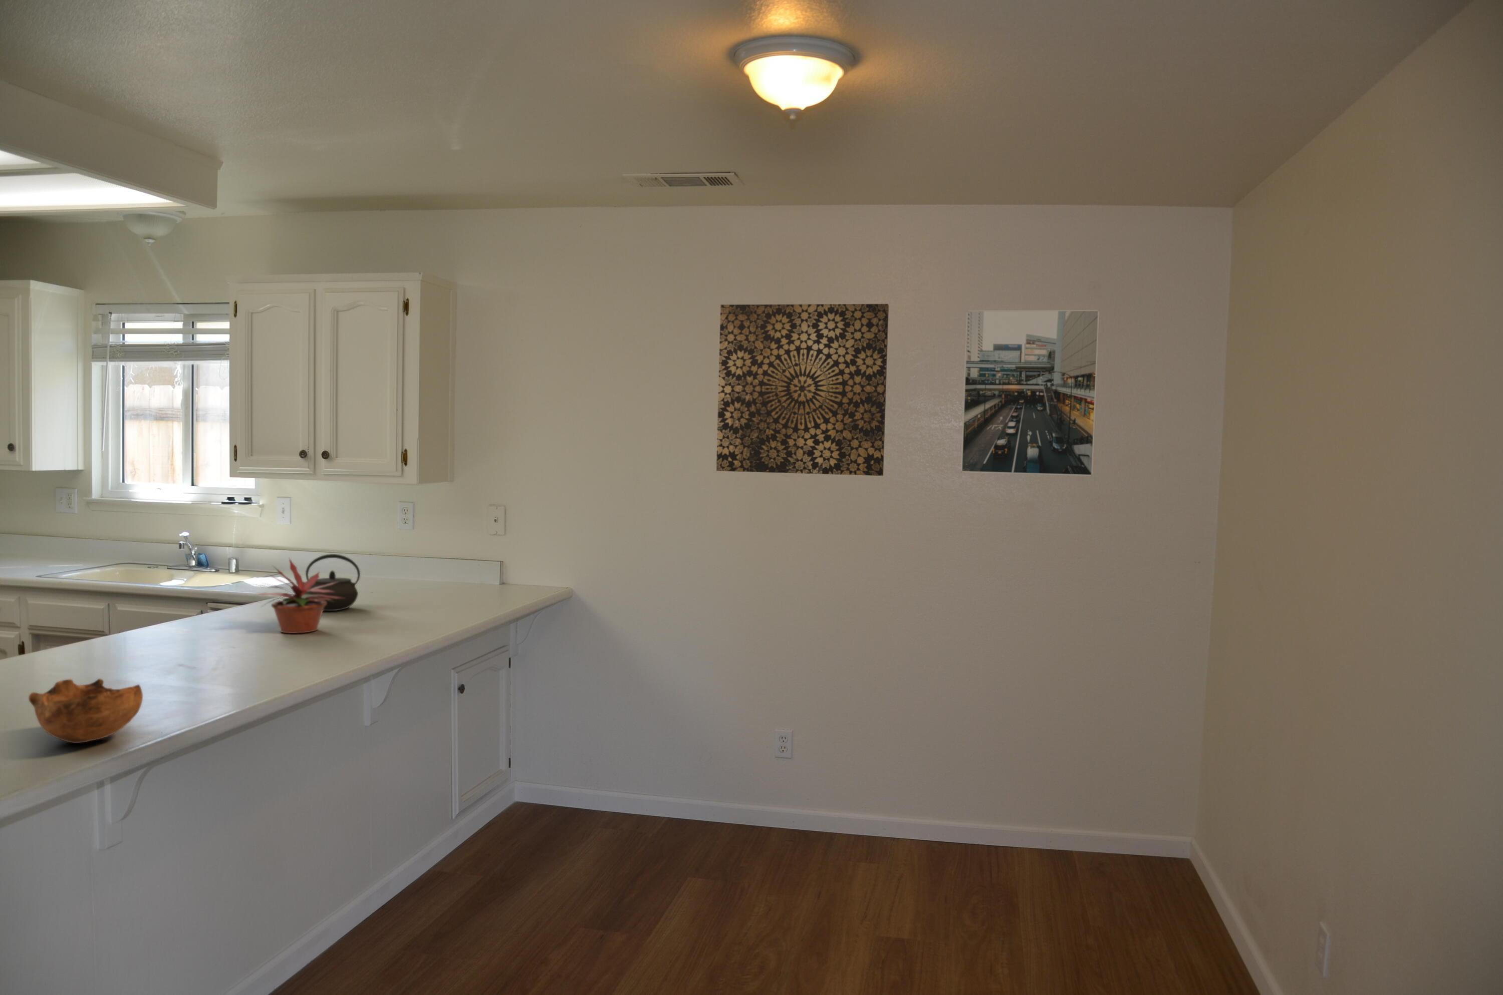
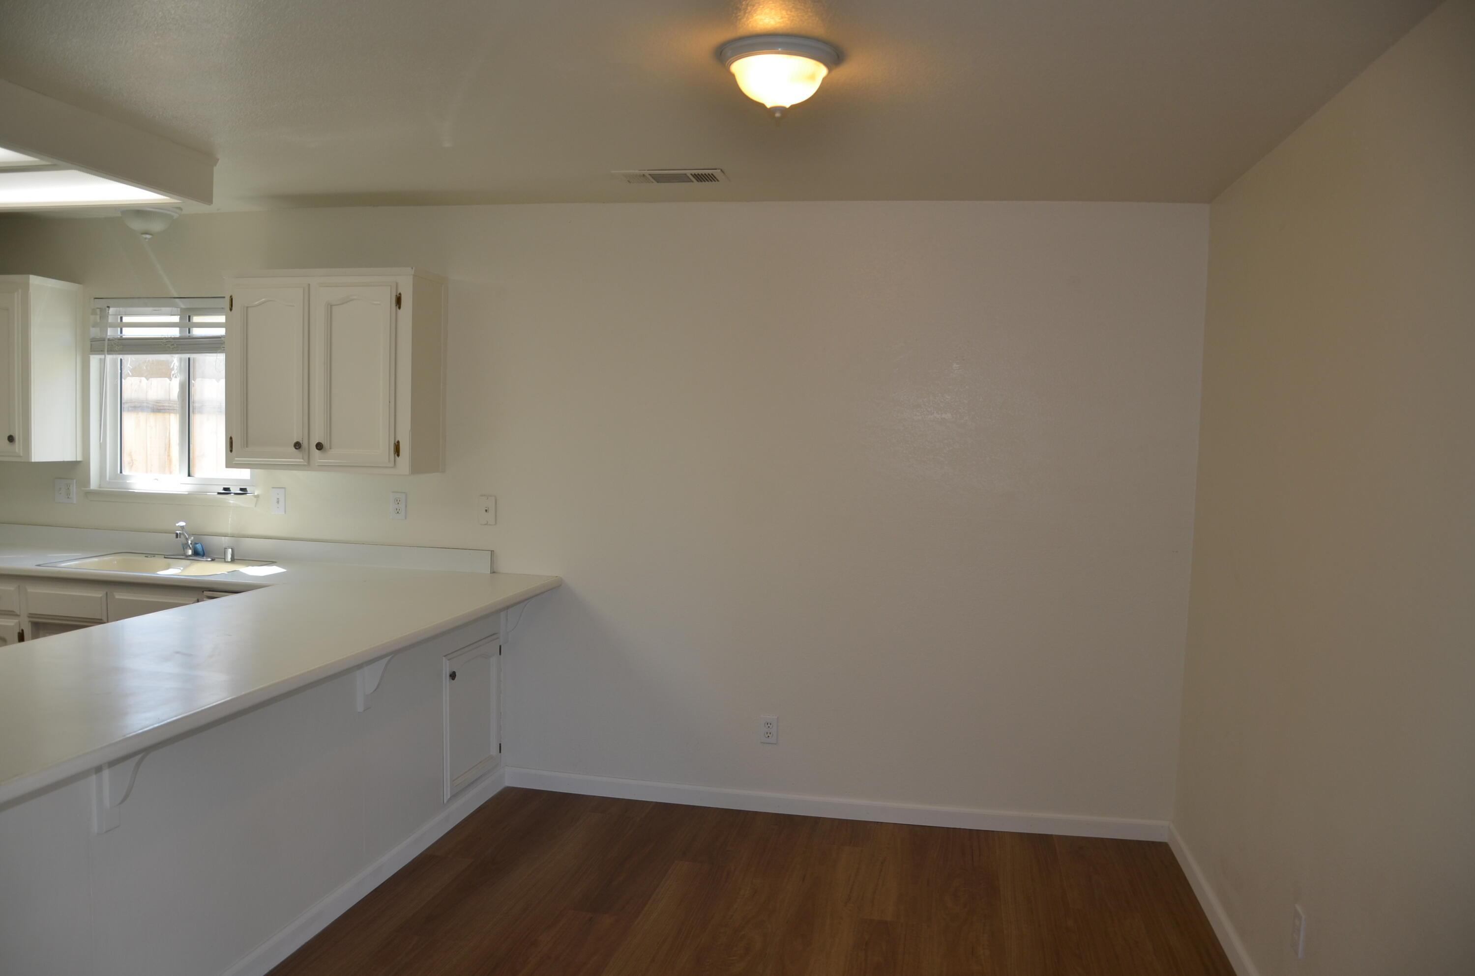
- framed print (1029, 393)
- wall art (801, 389)
- bowl (86, 710)
- kettle (328, 582)
- potted plant (298, 594)
